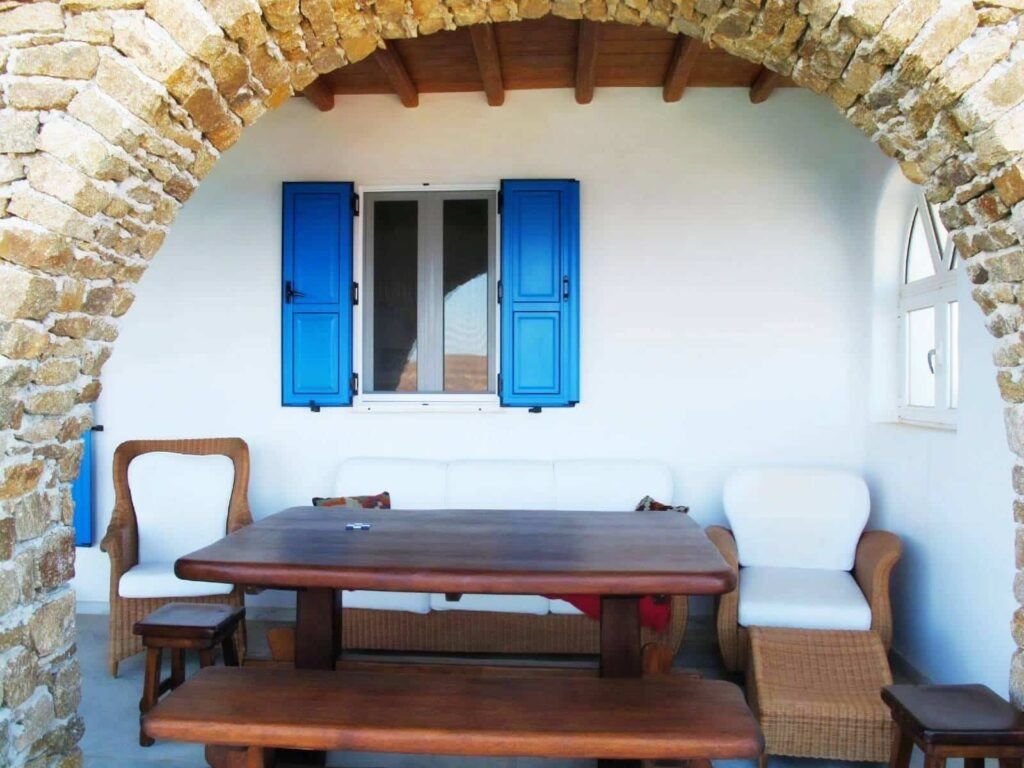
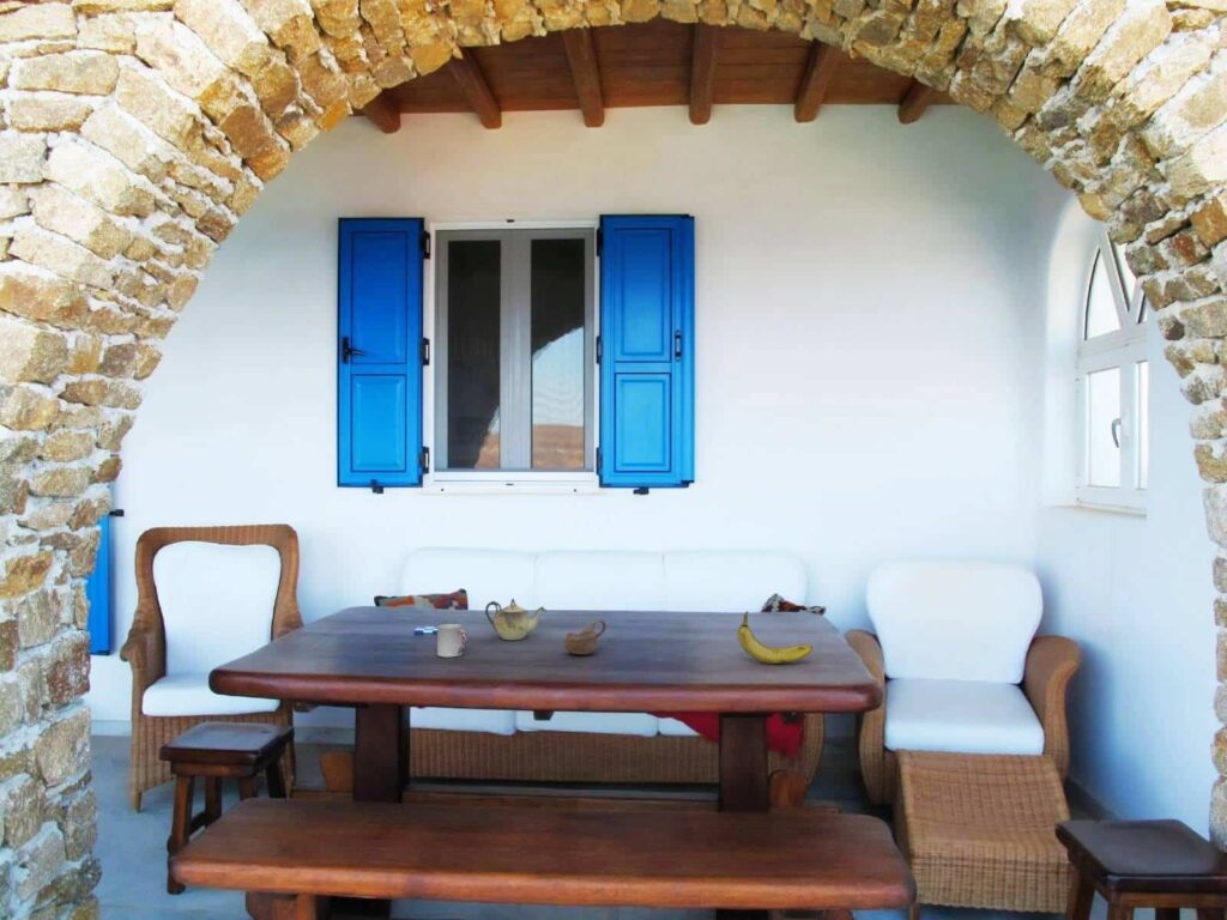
+ cup (453, 641)
+ fruit (770, 647)
+ teapot (515, 618)
+ cup (585, 637)
